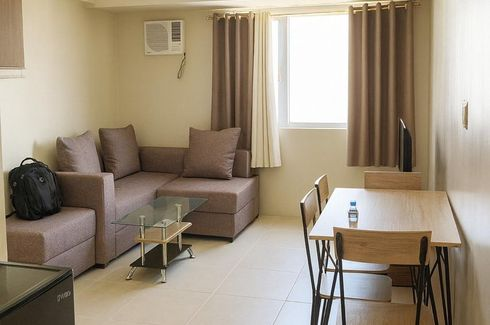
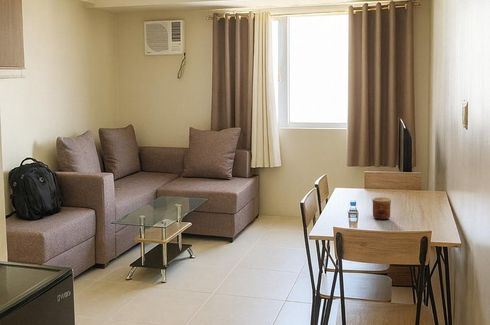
+ cup (381, 208)
